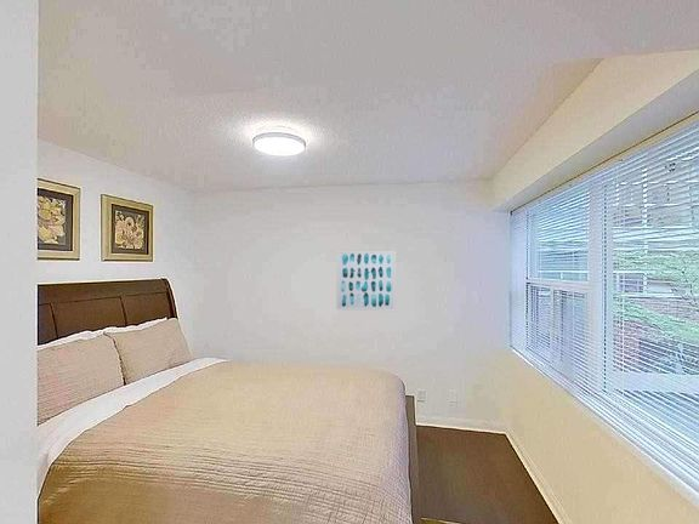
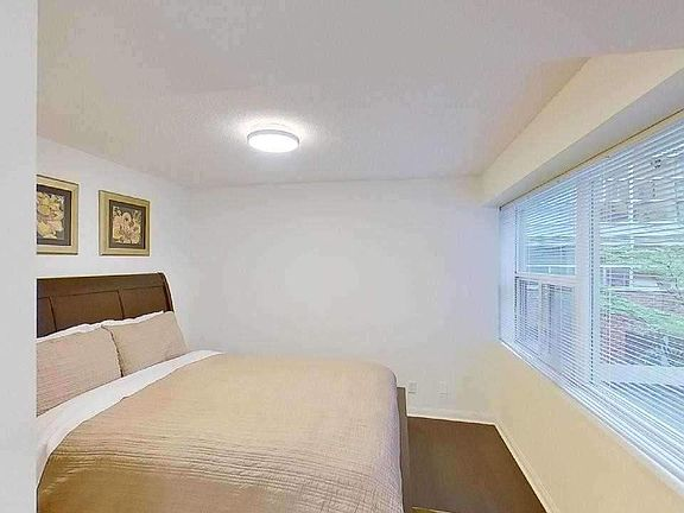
- wall art (365, 280)
